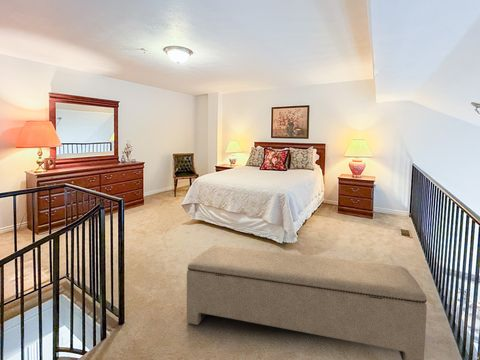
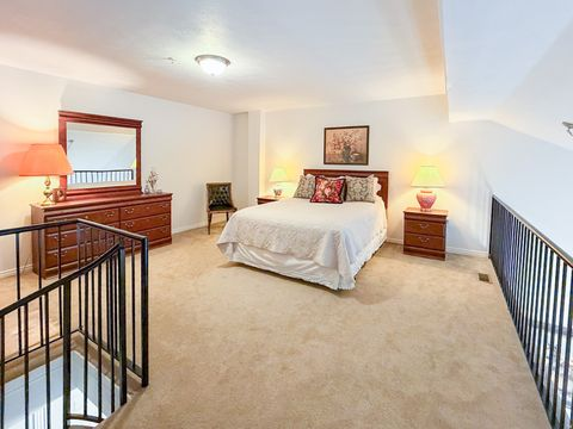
- bench (295, 294)
